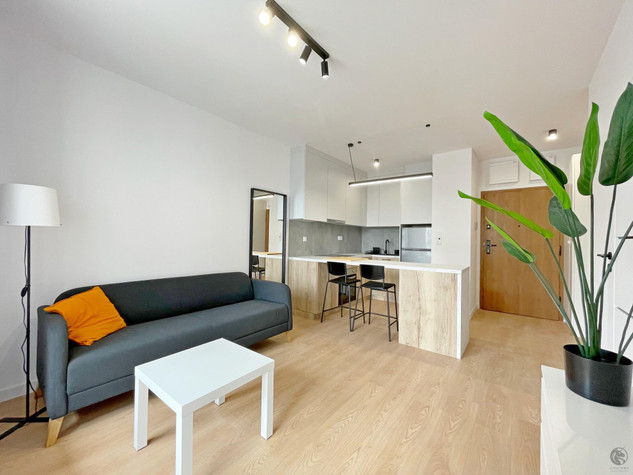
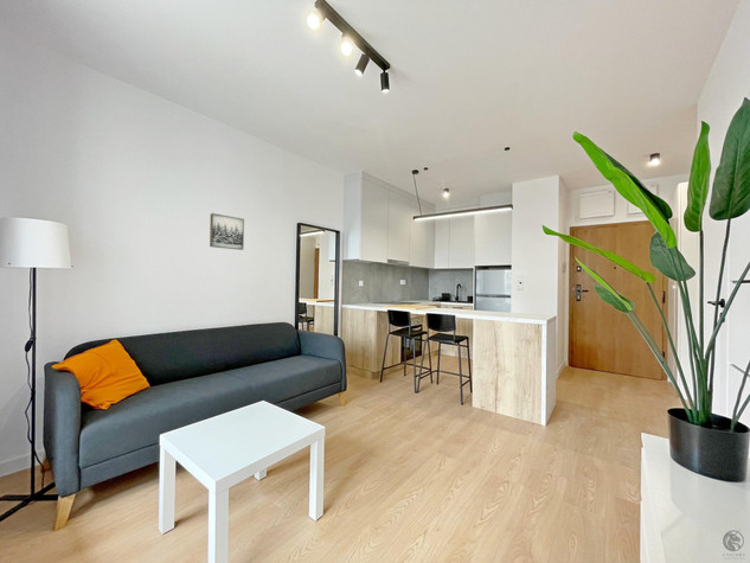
+ wall art (227, 232)
